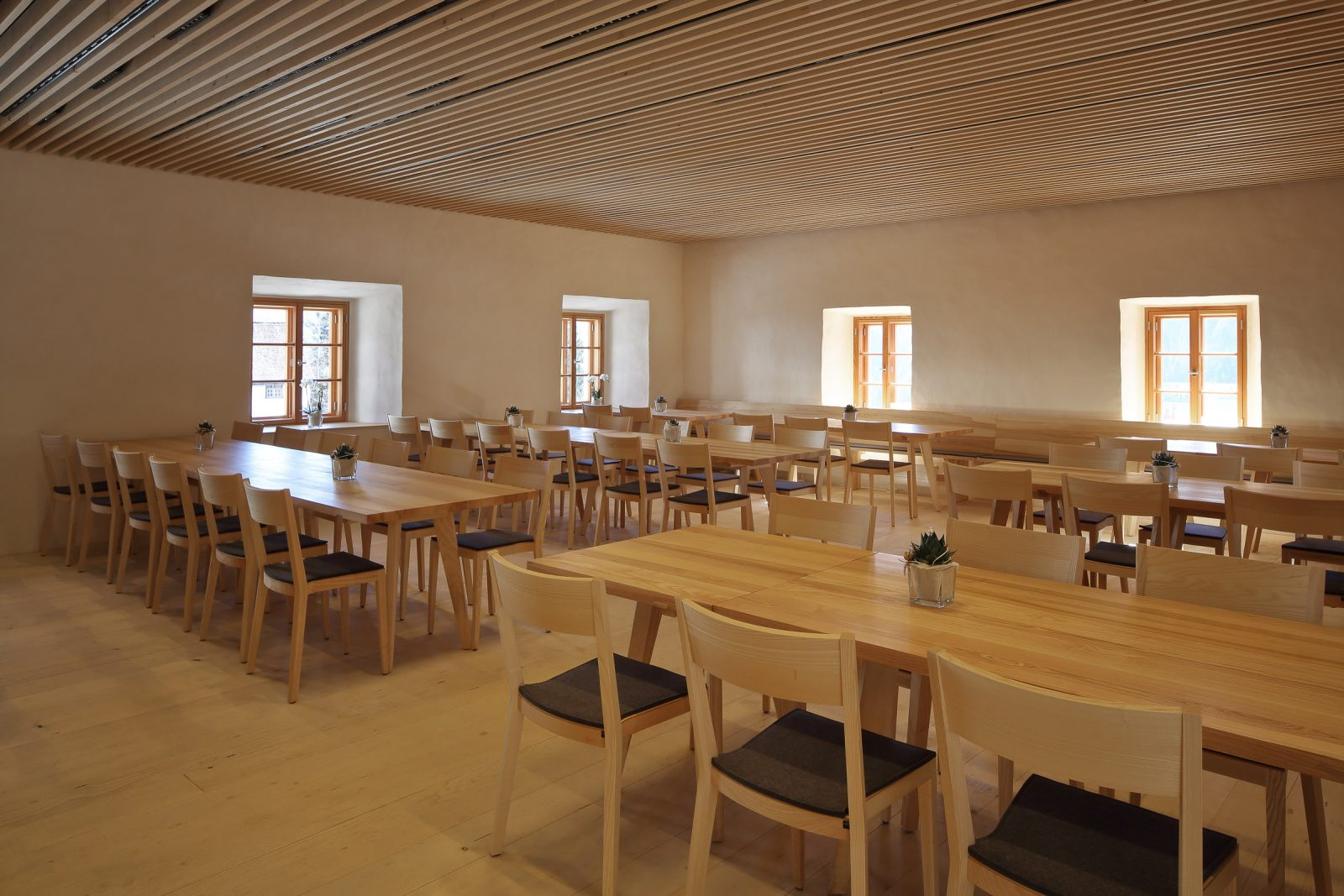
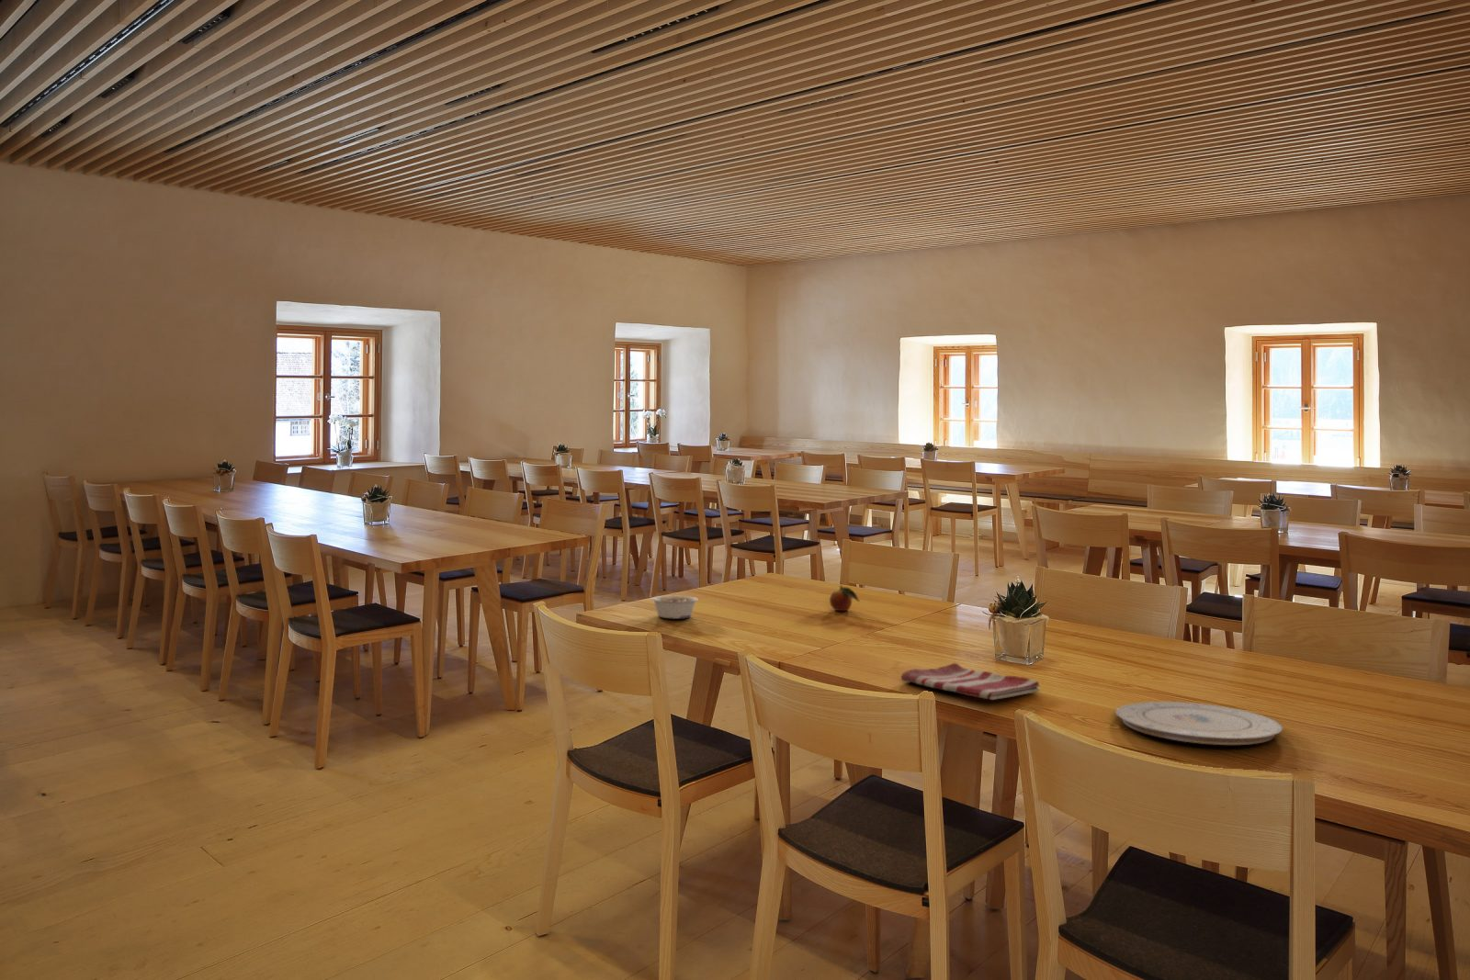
+ legume (675, 605)
+ dish towel (969, 680)
+ fruit (845, 596)
+ plate (1197, 722)
